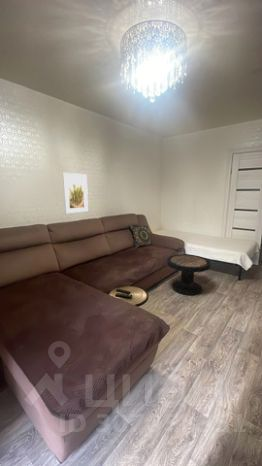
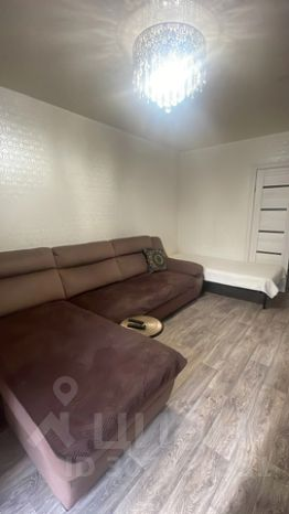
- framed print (76, 193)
- side table (187, 274)
